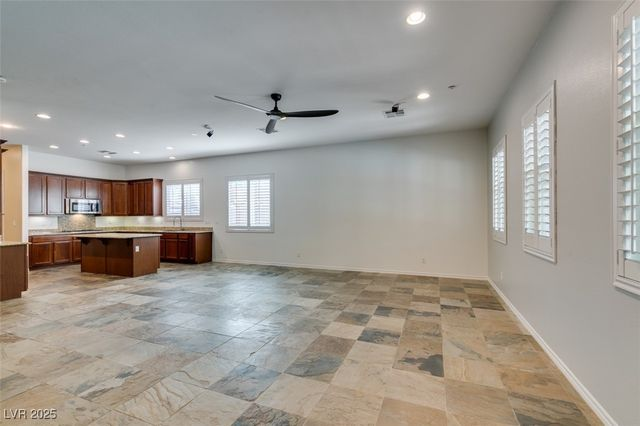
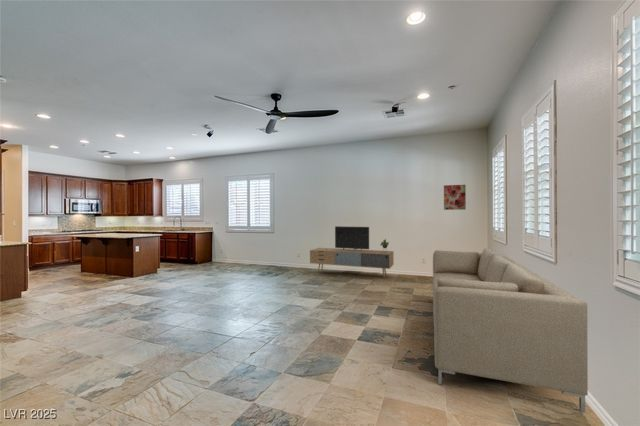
+ media console (351, 250)
+ sofa (479, 295)
+ wall art (454, 197)
